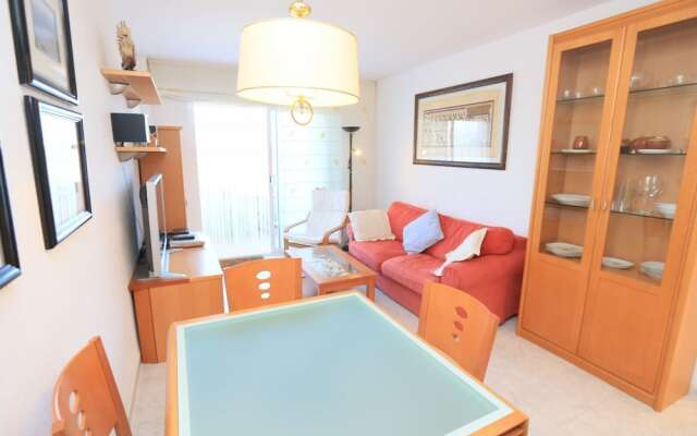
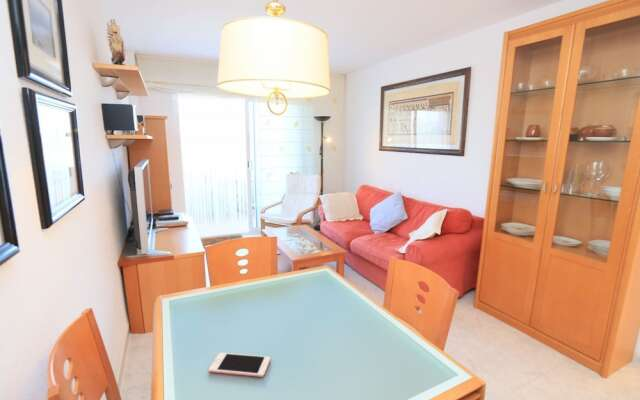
+ cell phone (240, 364)
